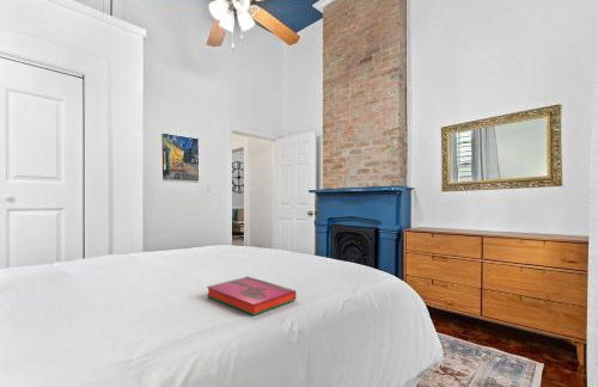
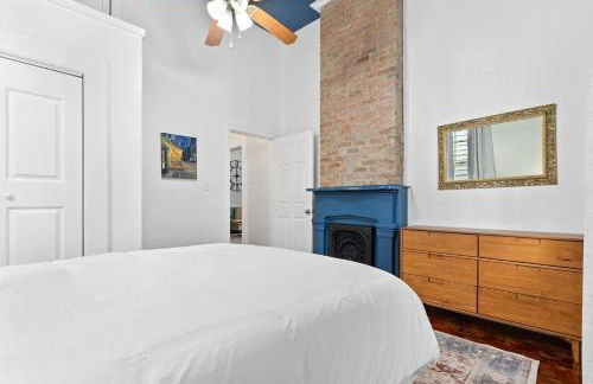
- hardback book (250, 293)
